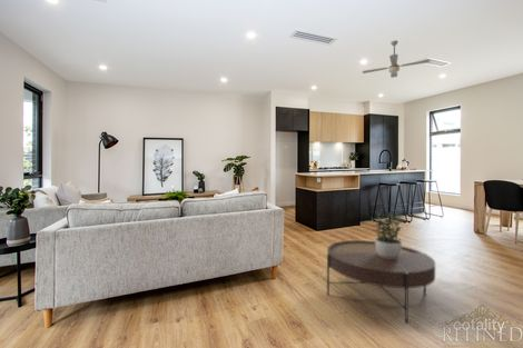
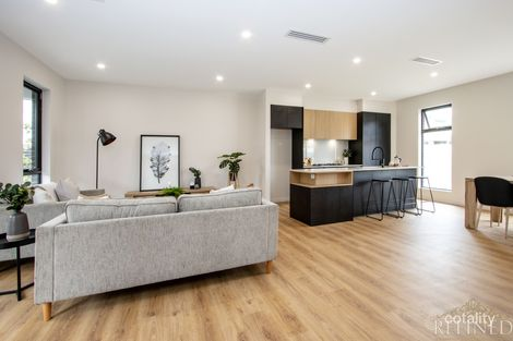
- potted plant (387, 232)
- ceiling fan (394, 57)
- coffee table (376, 274)
